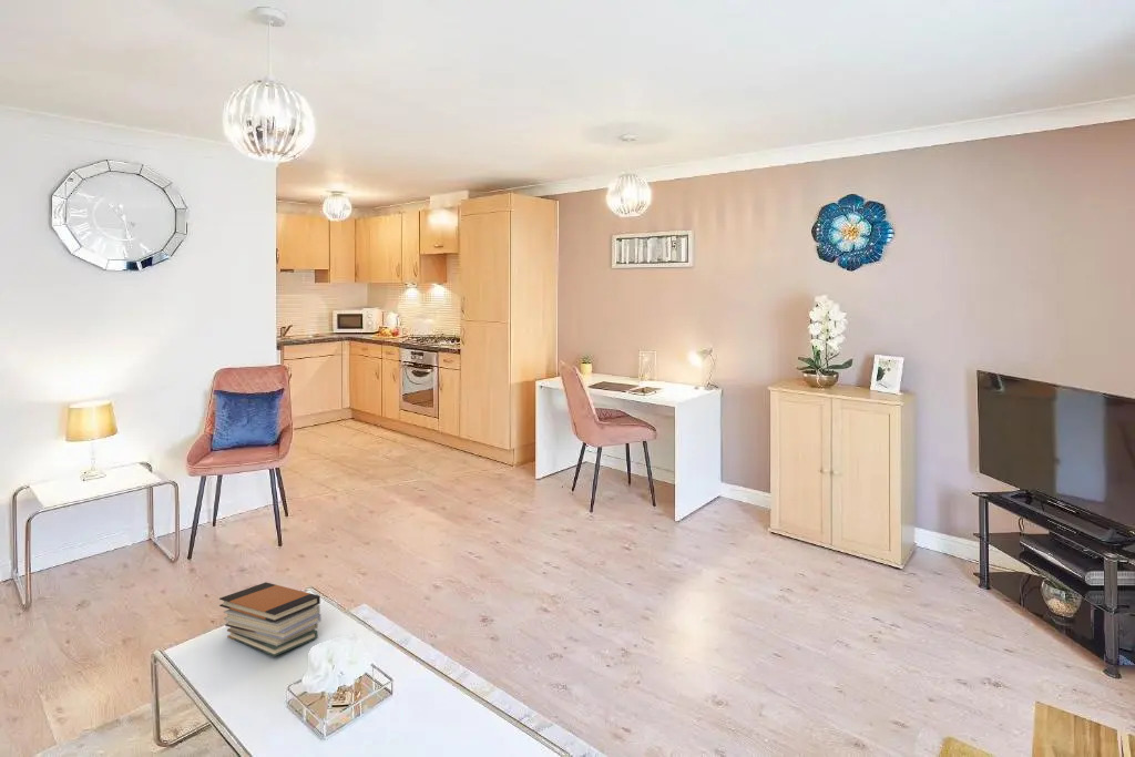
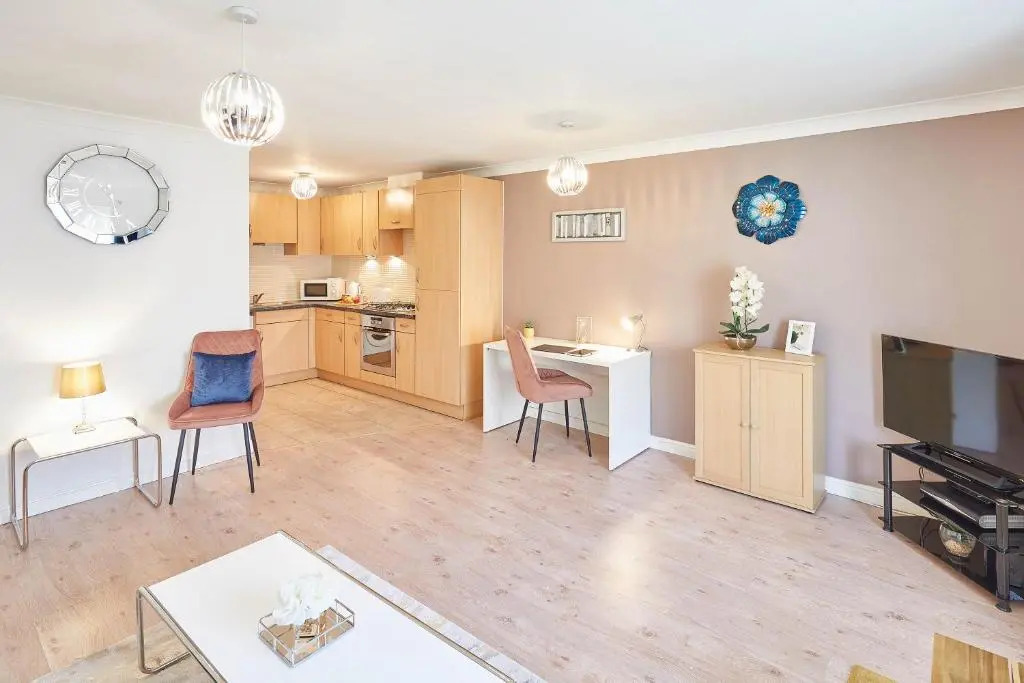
- book stack (272, 617)
